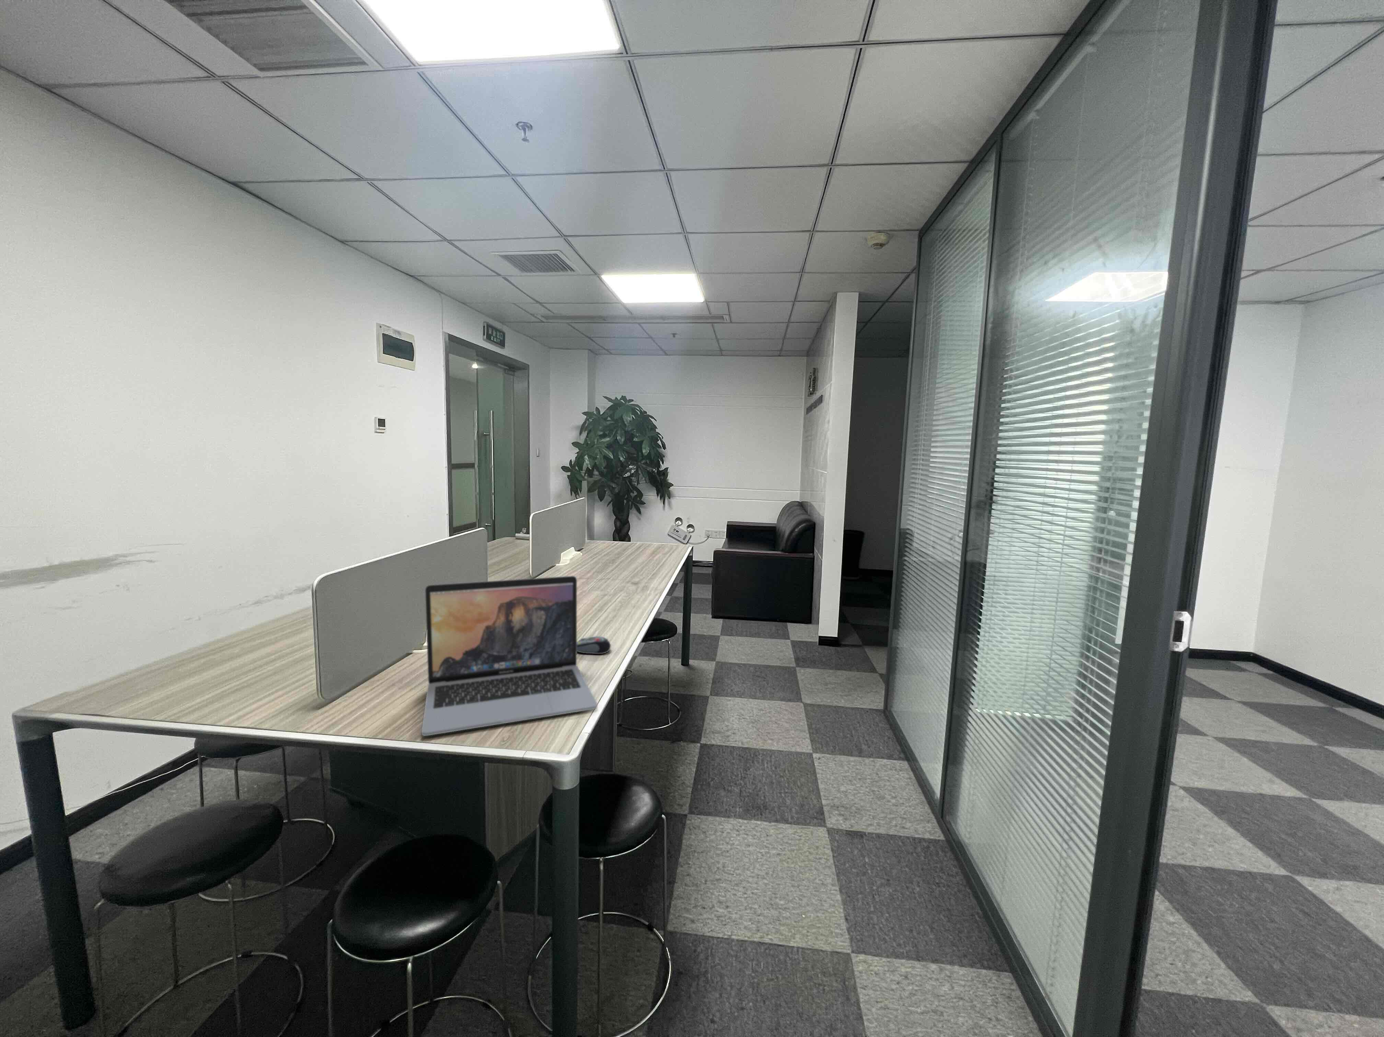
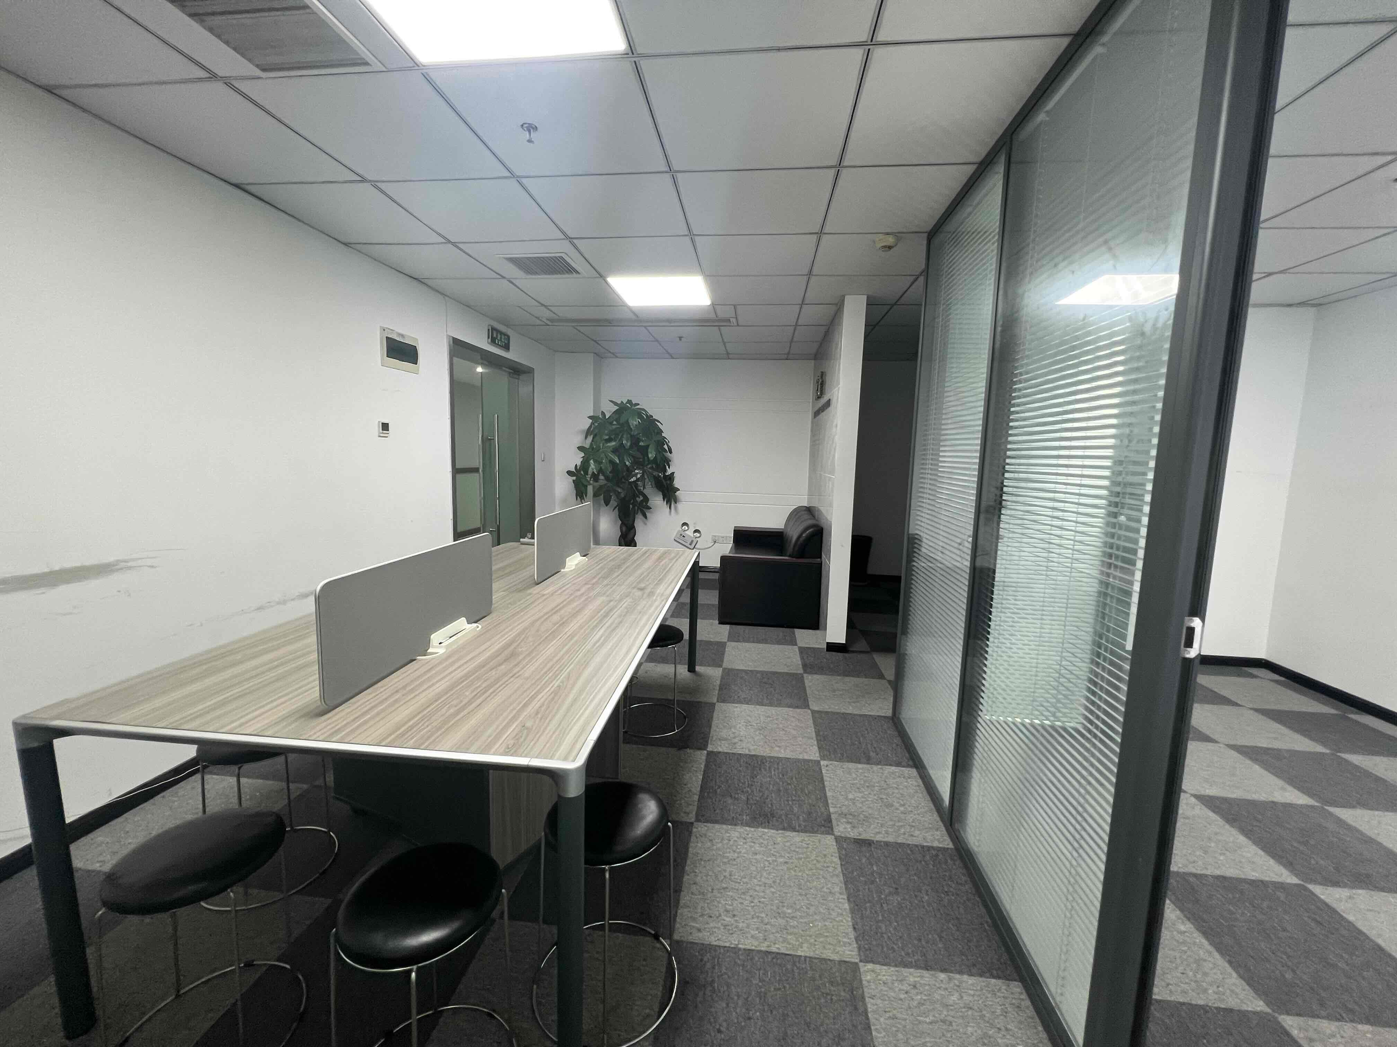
- laptop (509, 646)
- computer mouse (593, 644)
